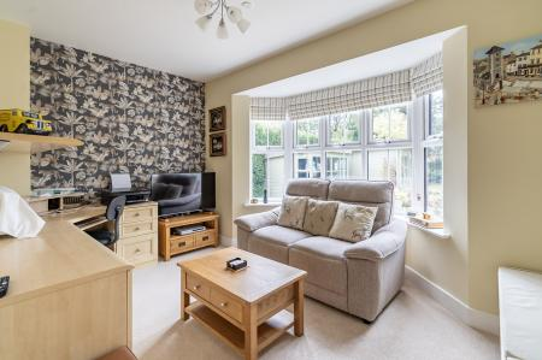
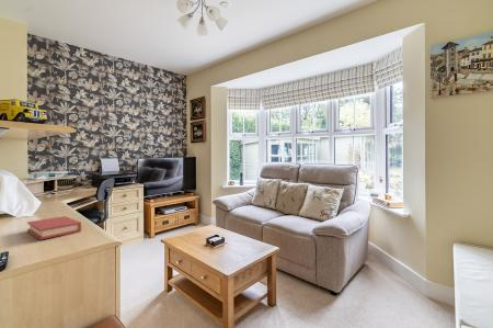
+ book (54, 226)
